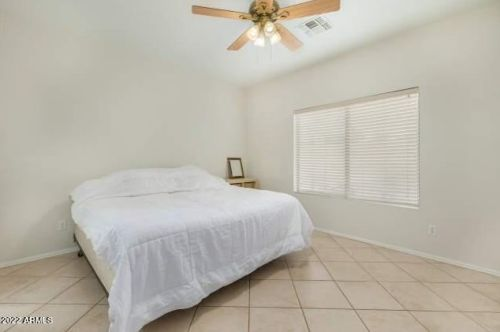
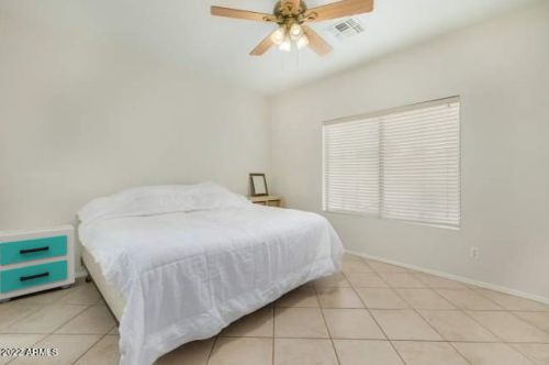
+ nightstand (36, 261)
